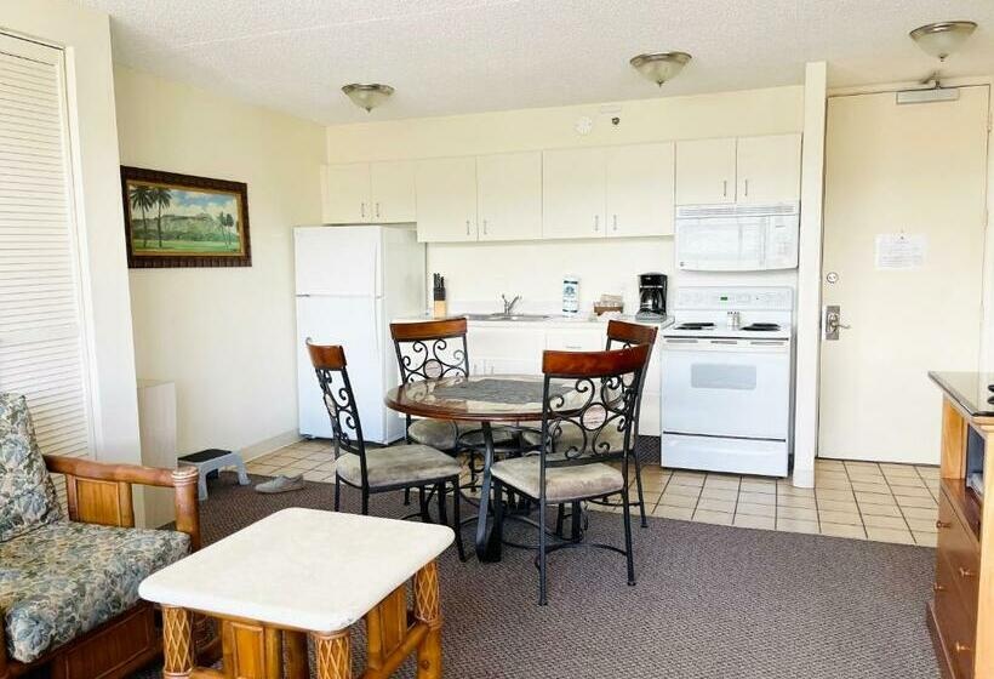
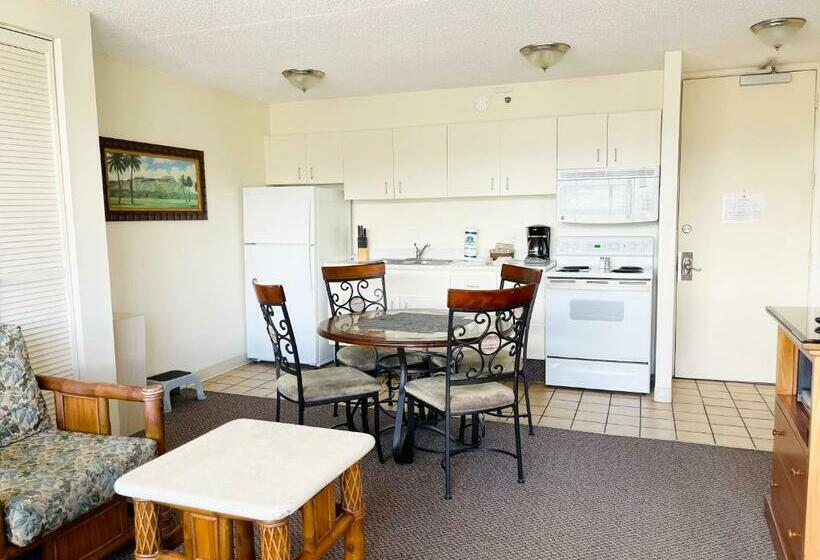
- shoe (280, 481)
